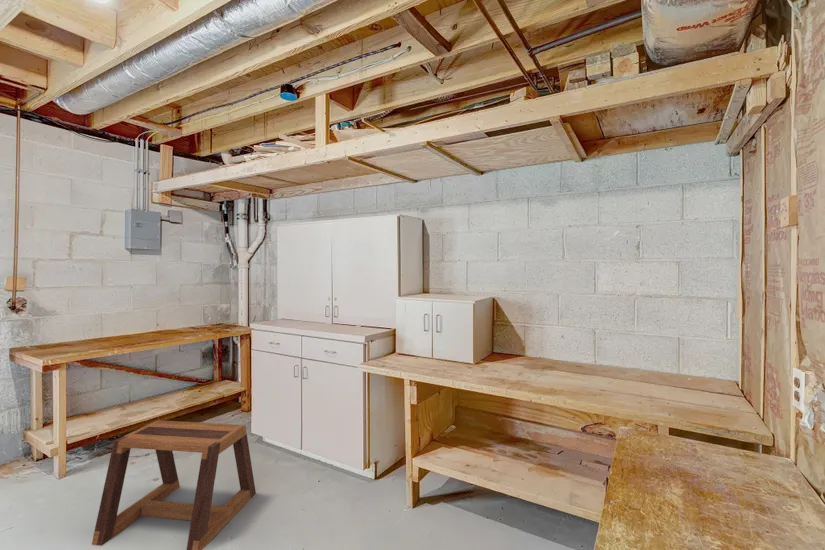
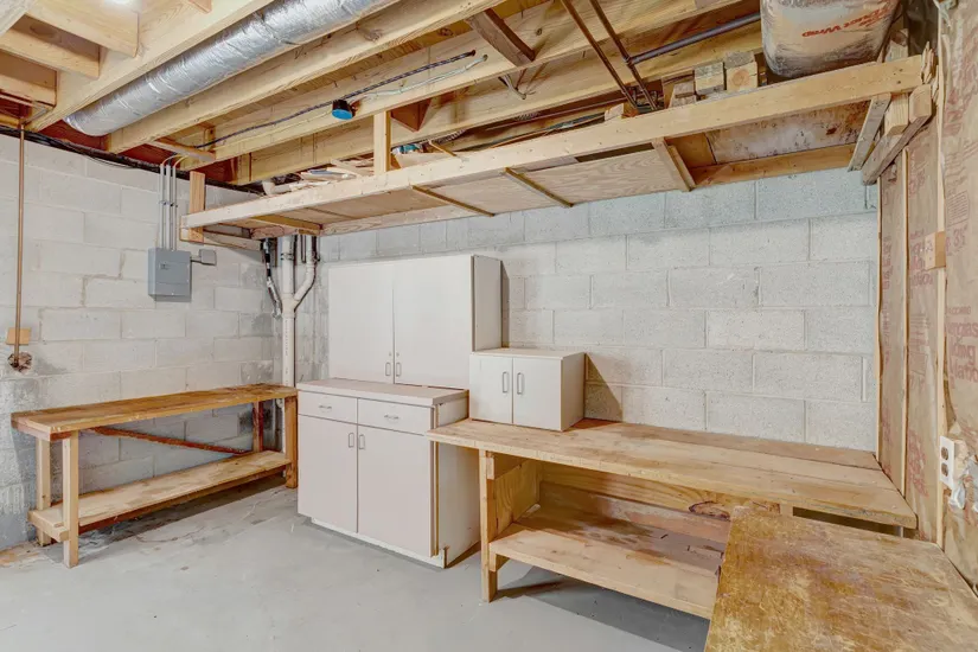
- stool (177, 475)
